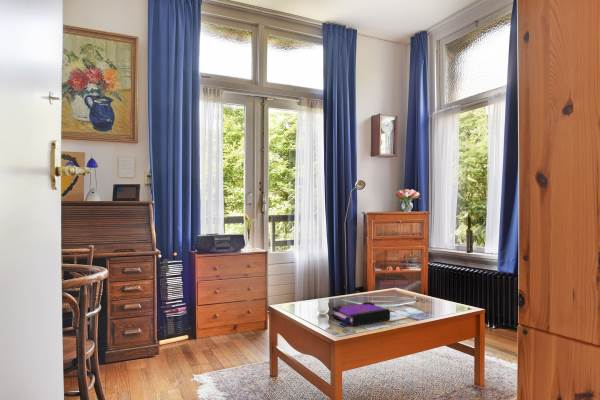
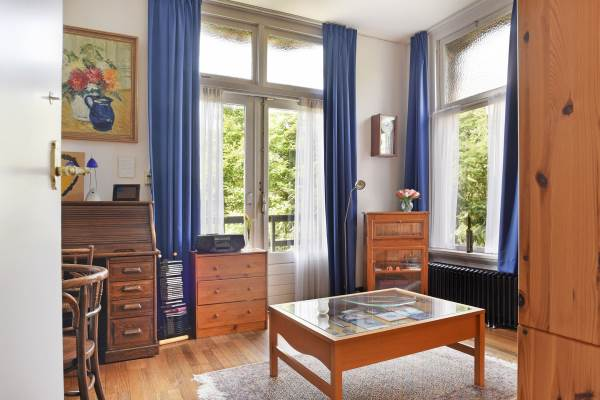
- board game (358, 313)
